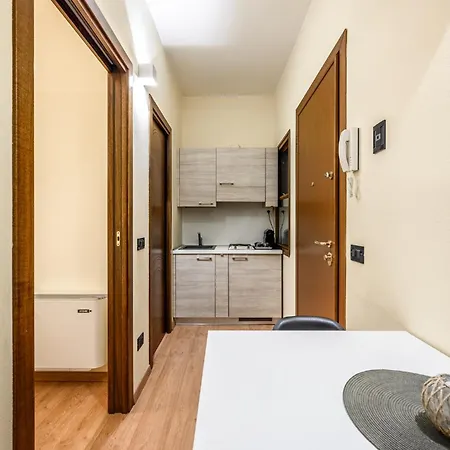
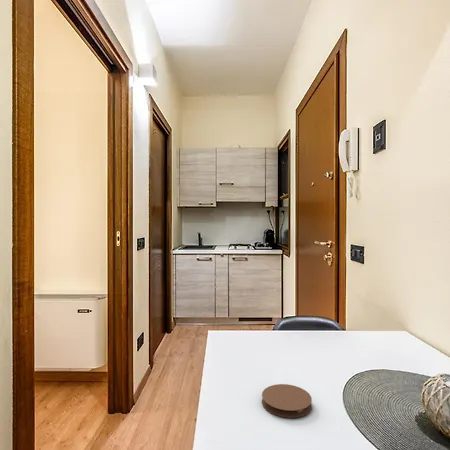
+ coaster (286, 399)
